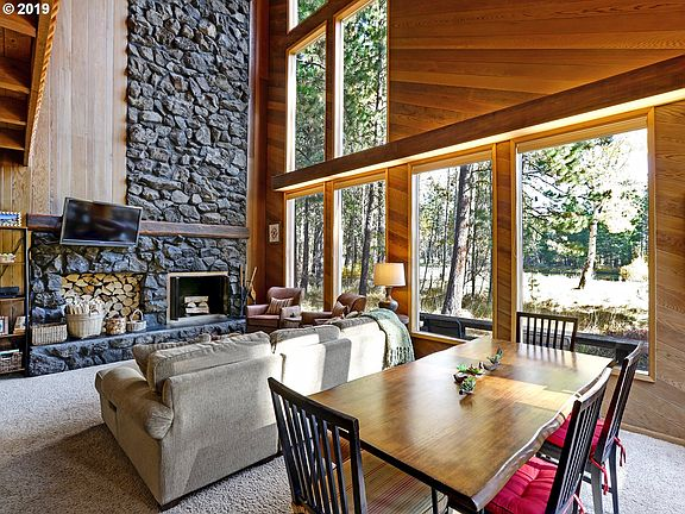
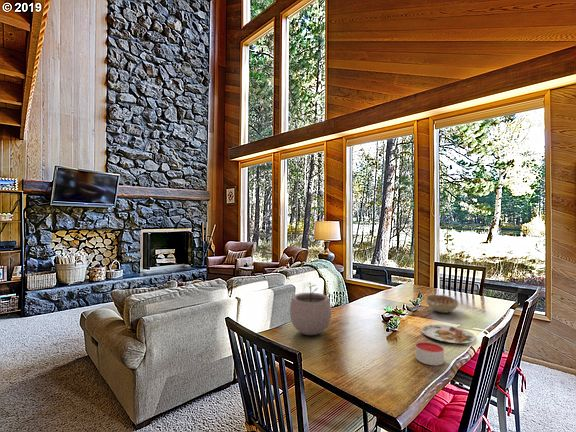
+ plate (447, 334)
+ plant pot (310, 307)
+ decorative bowl (441, 304)
+ candle (429, 352)
